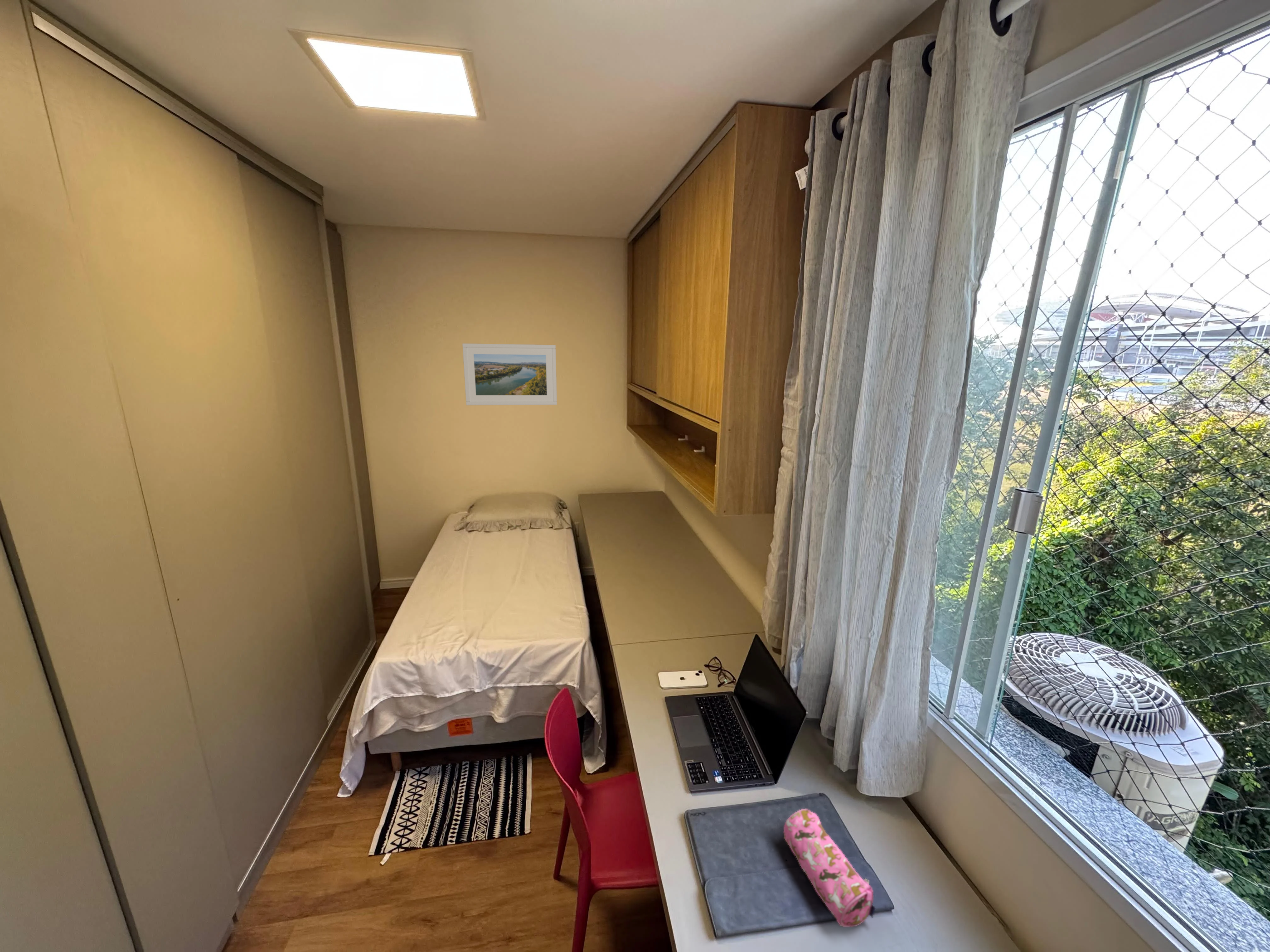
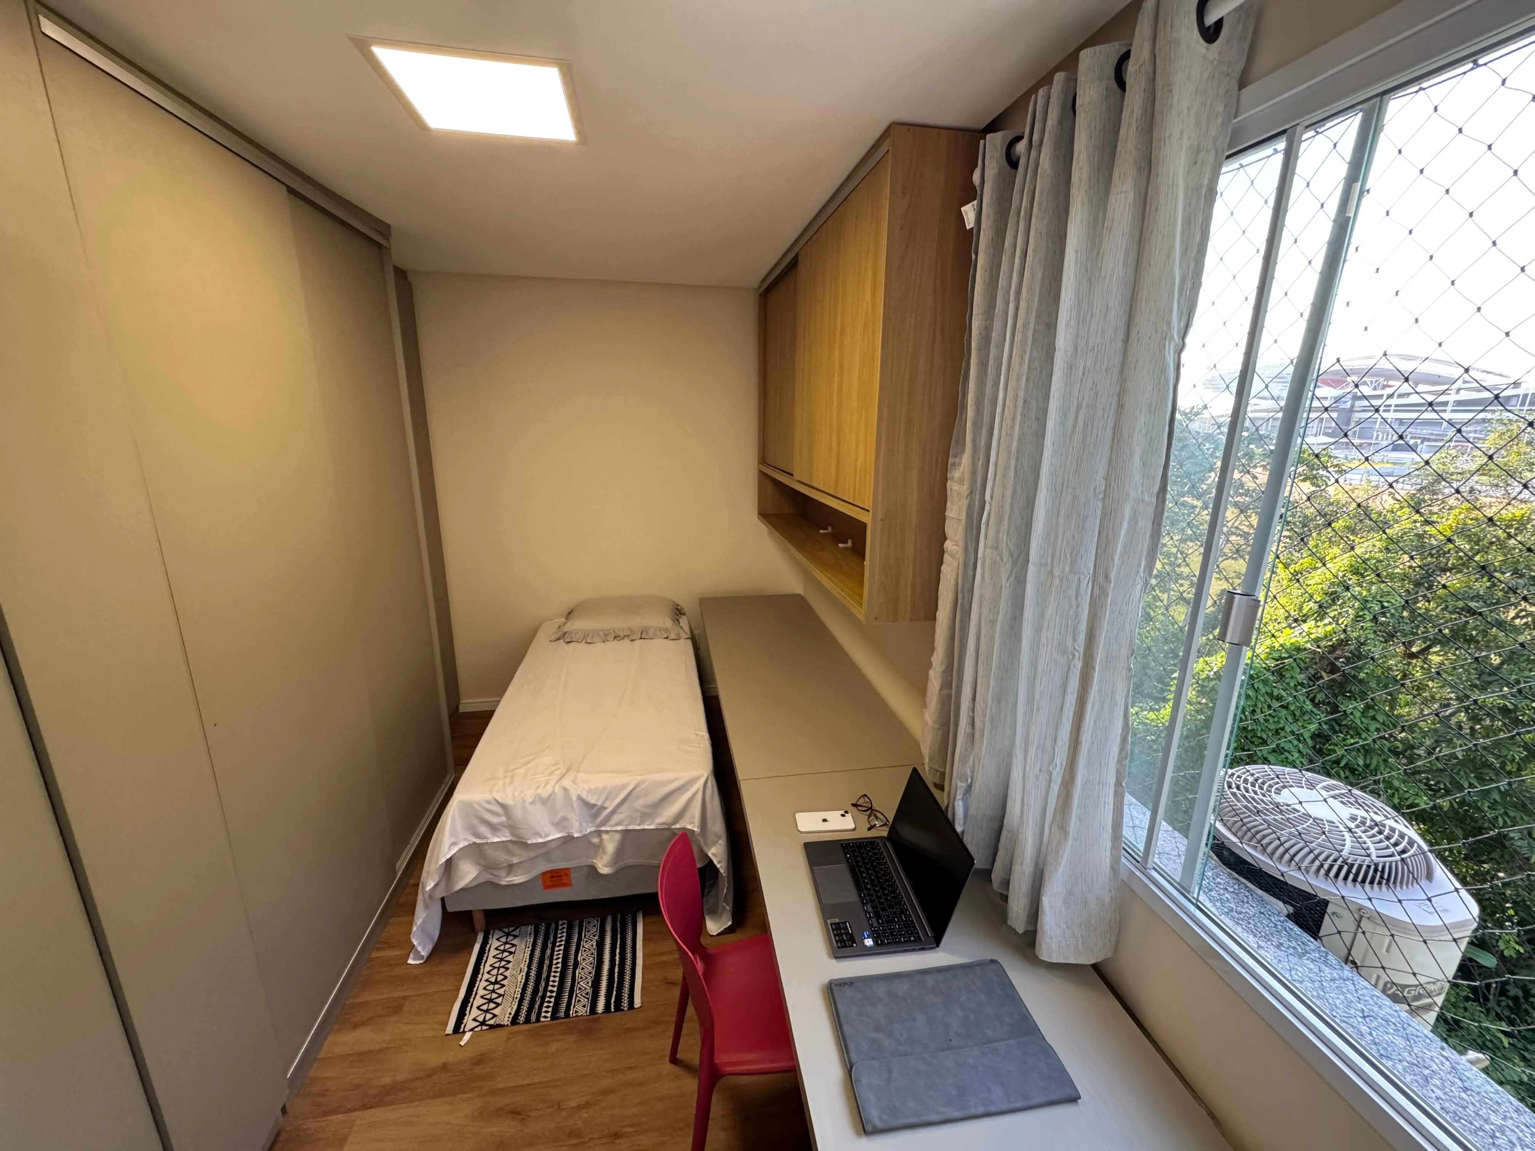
- pencil case (825, 863)
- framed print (511, 375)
